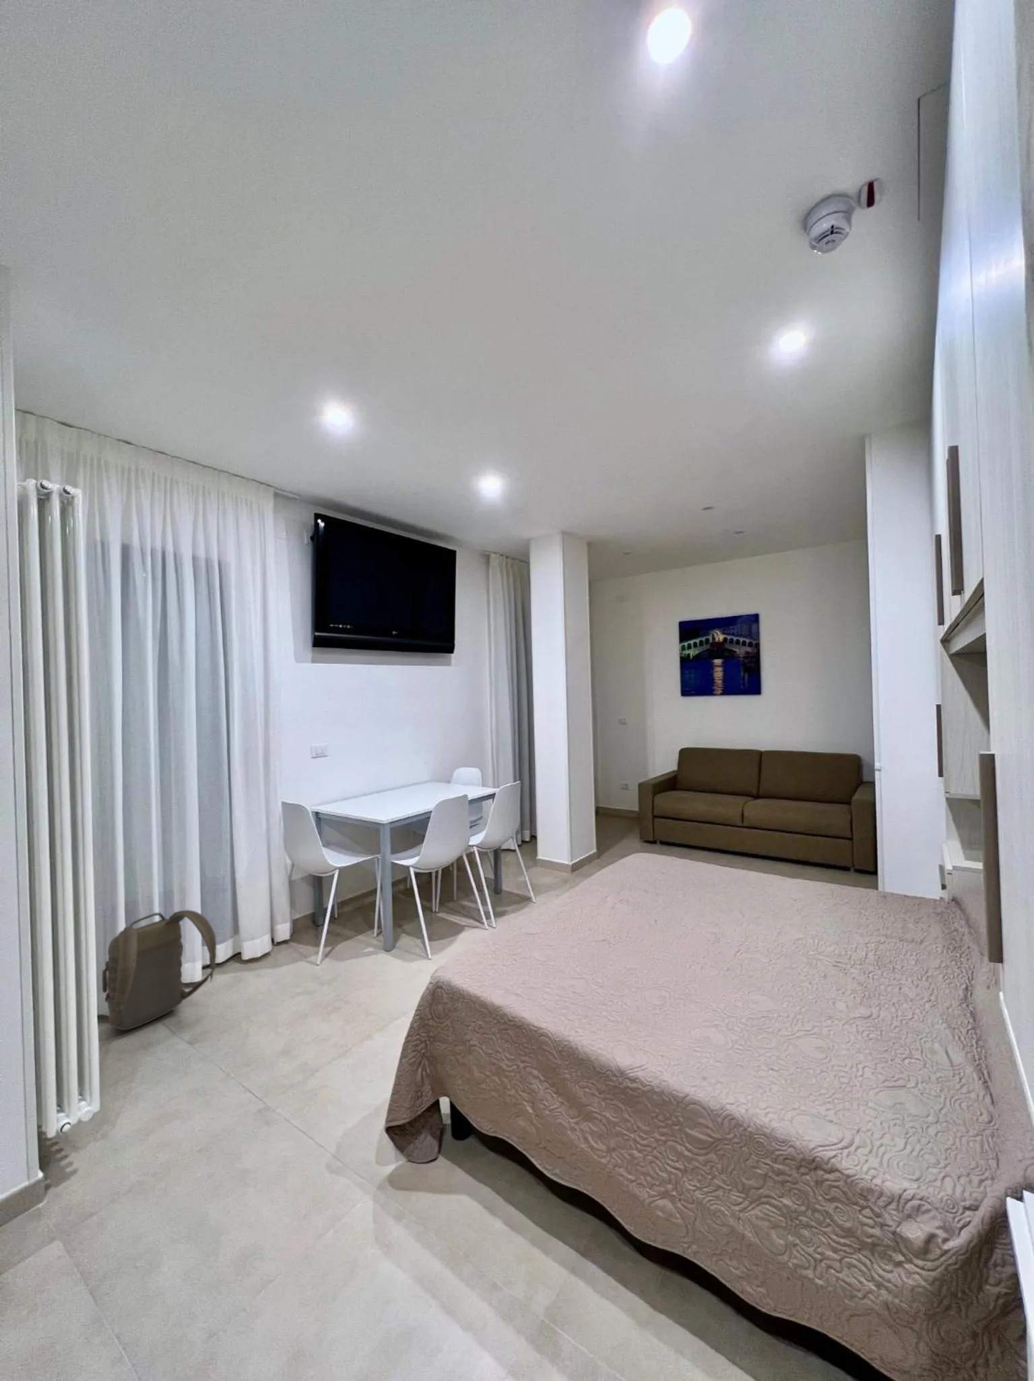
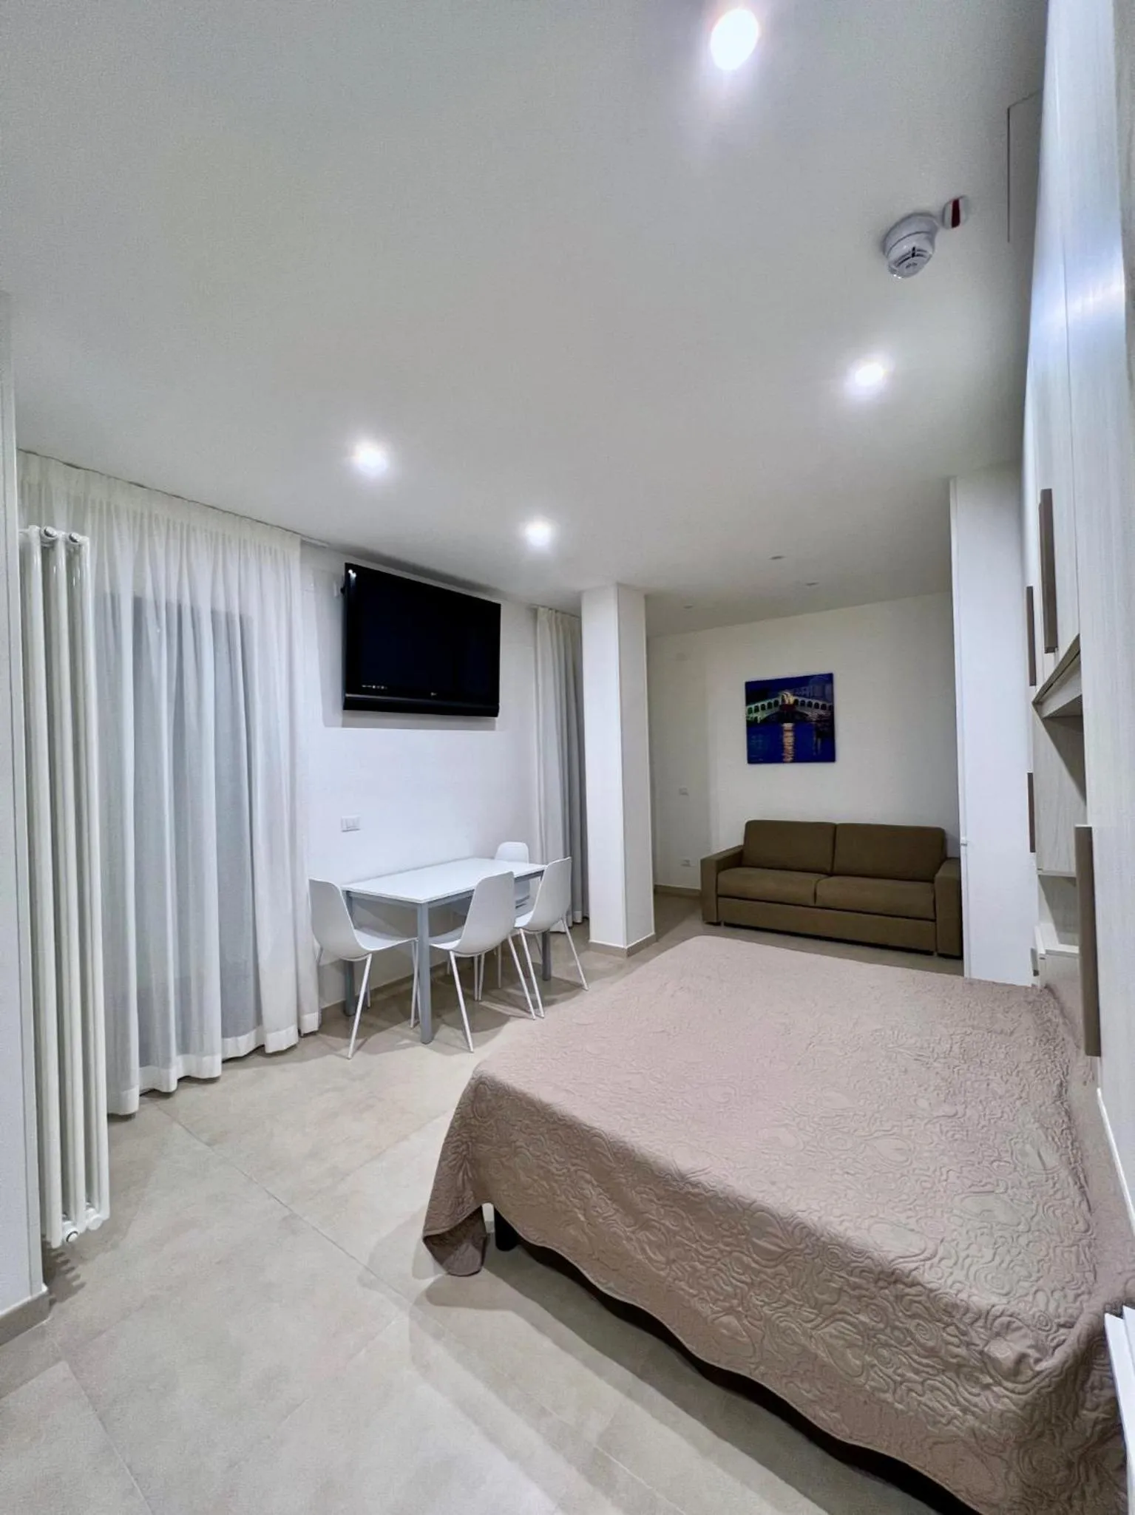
- backpack (153, 970)
